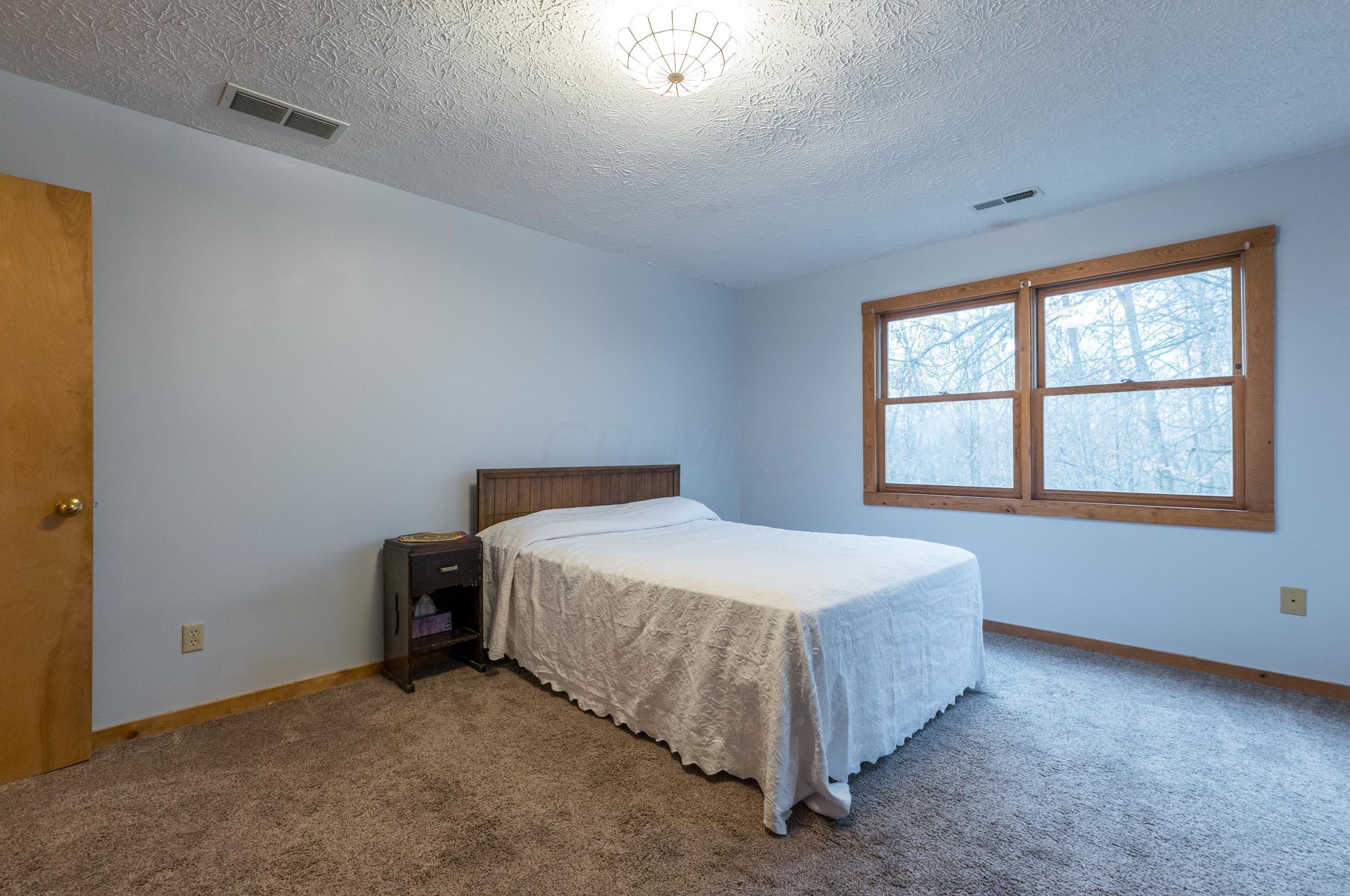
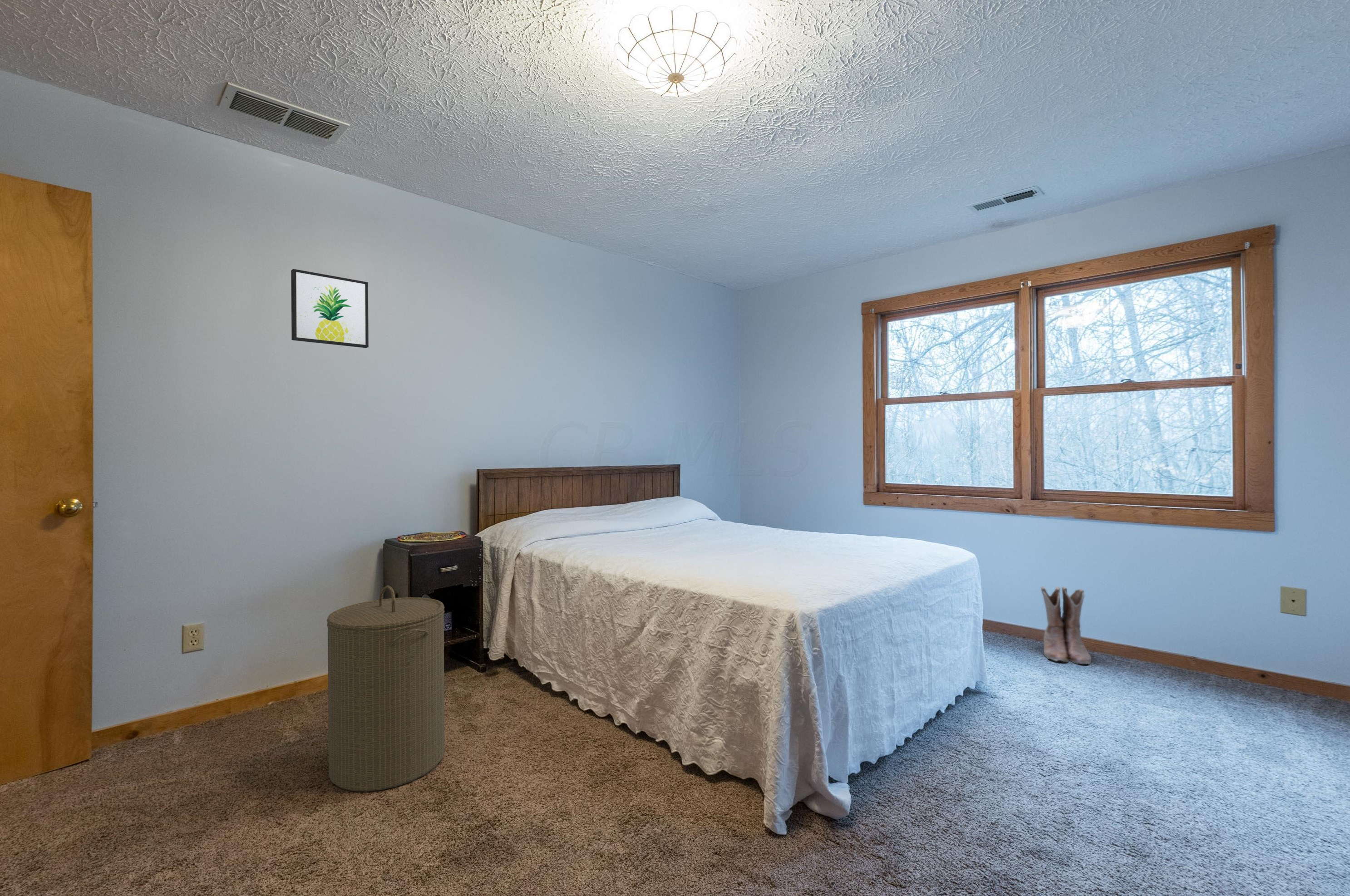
+ boots (1065, 622)
+ wall art (331, 310)
+ laundry hamper (388, 674)
